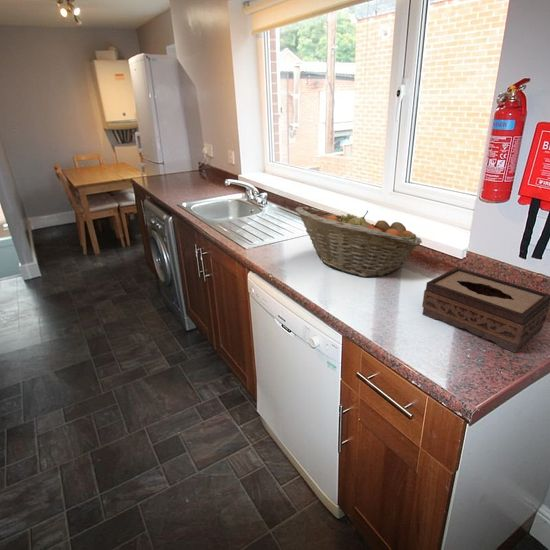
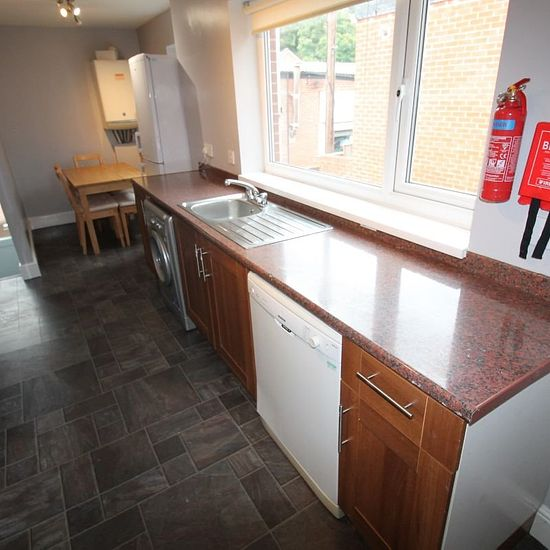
- tissue box (483, 305)
- fruit basket (354, 234)
